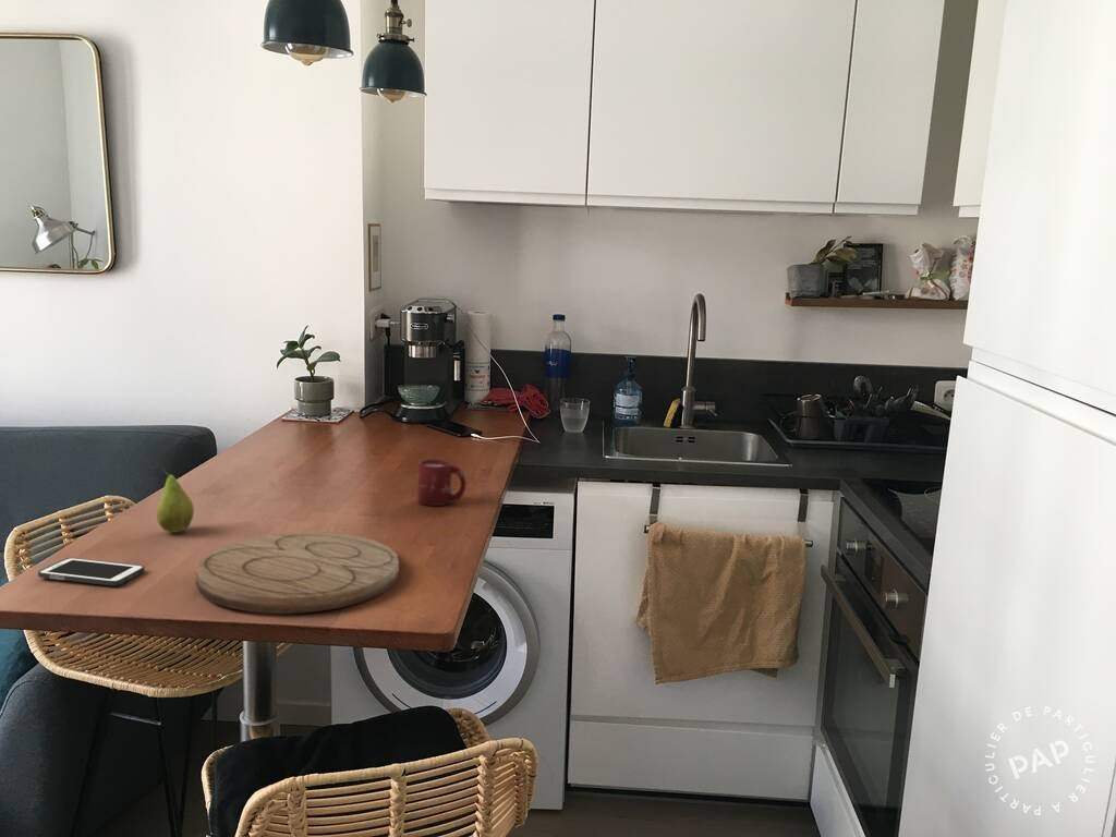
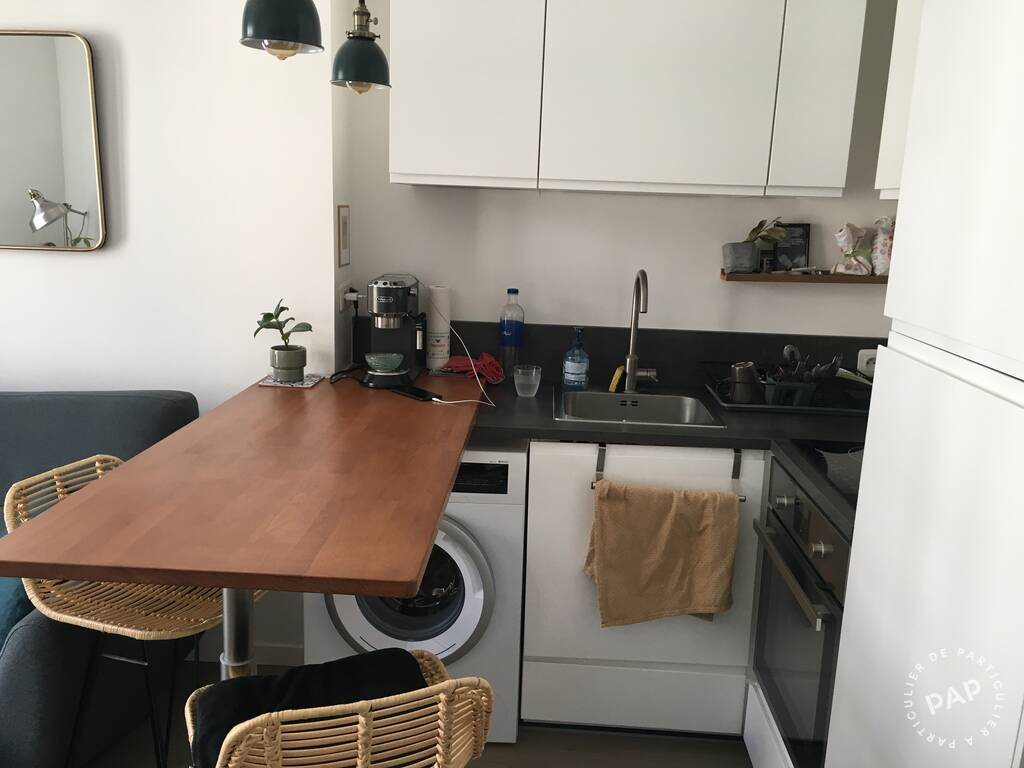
- cutting board (300, 569)
- fruit (174, 499)
- cup (441, 482)
- cell phone (92, 571)
